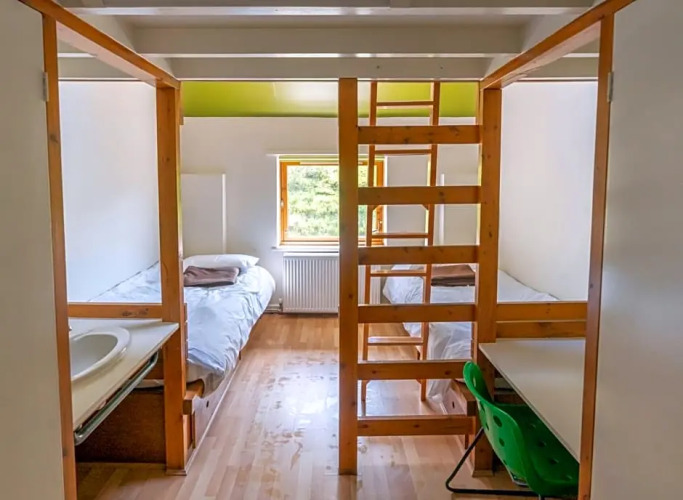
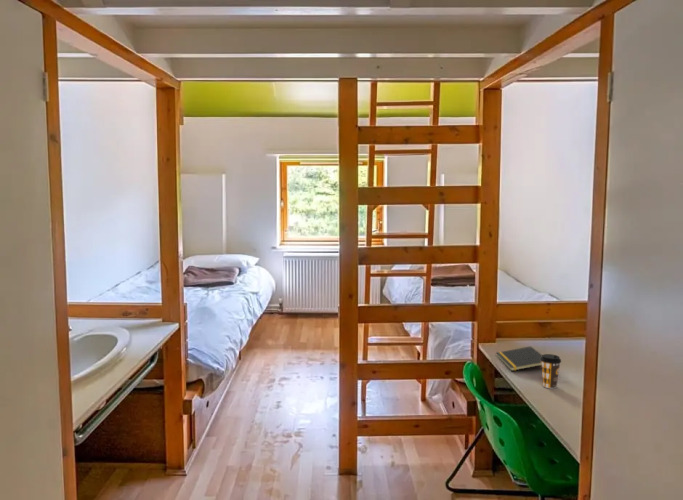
+ coffee cup (550, 371)
+ notepad (521, 358)
